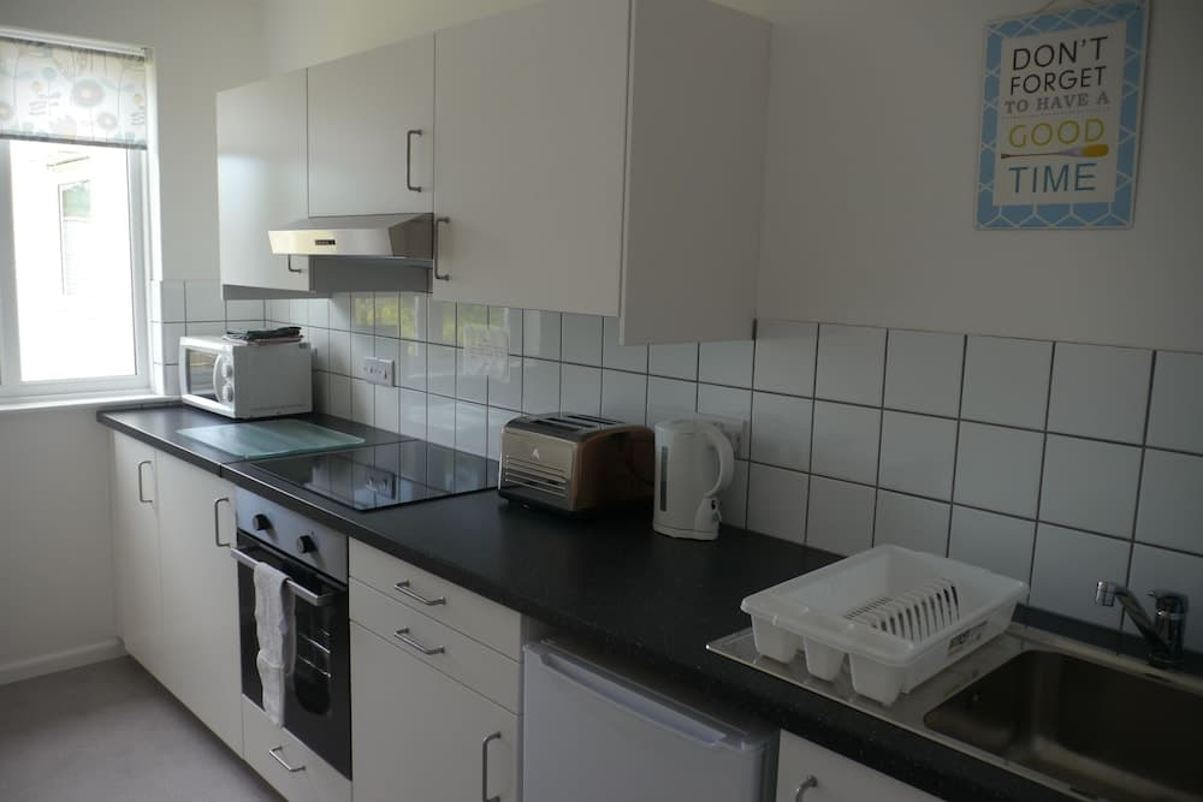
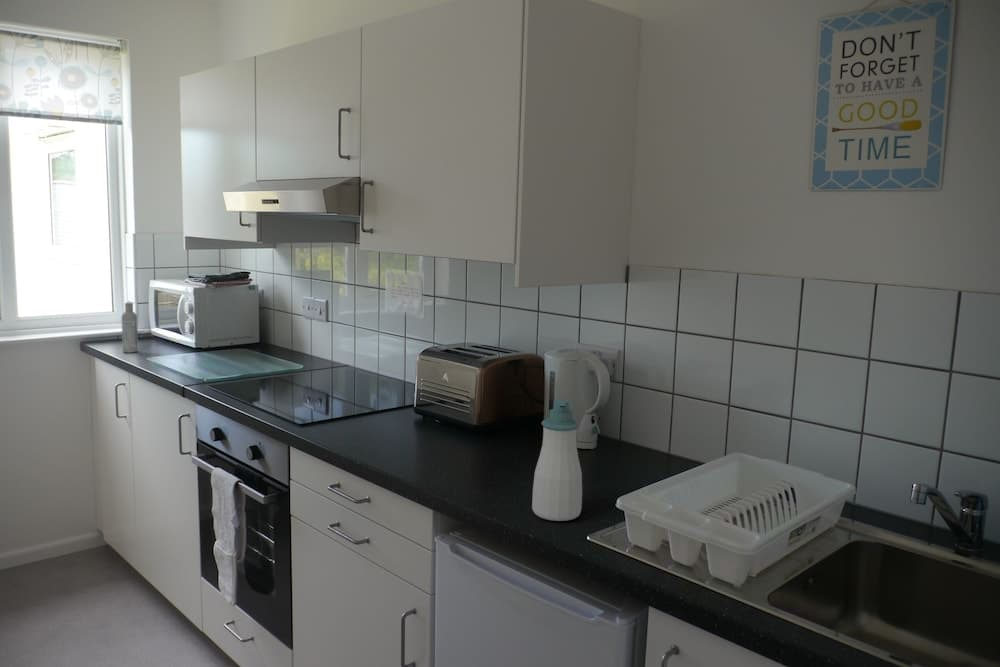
+ bottle (129, 327)
+ soap bottle (558, 457)
